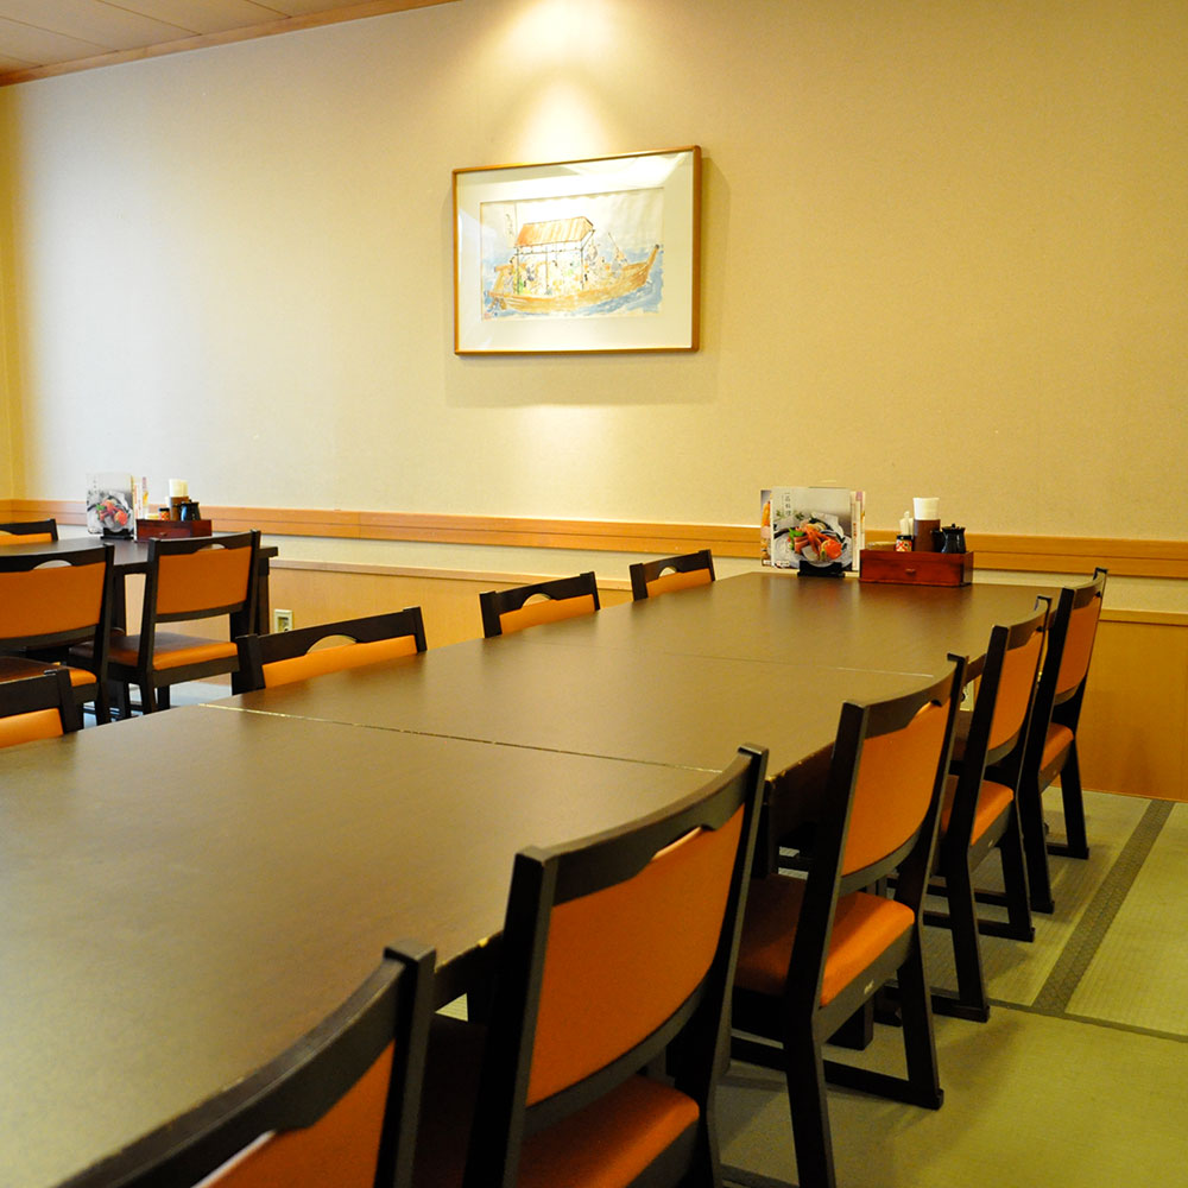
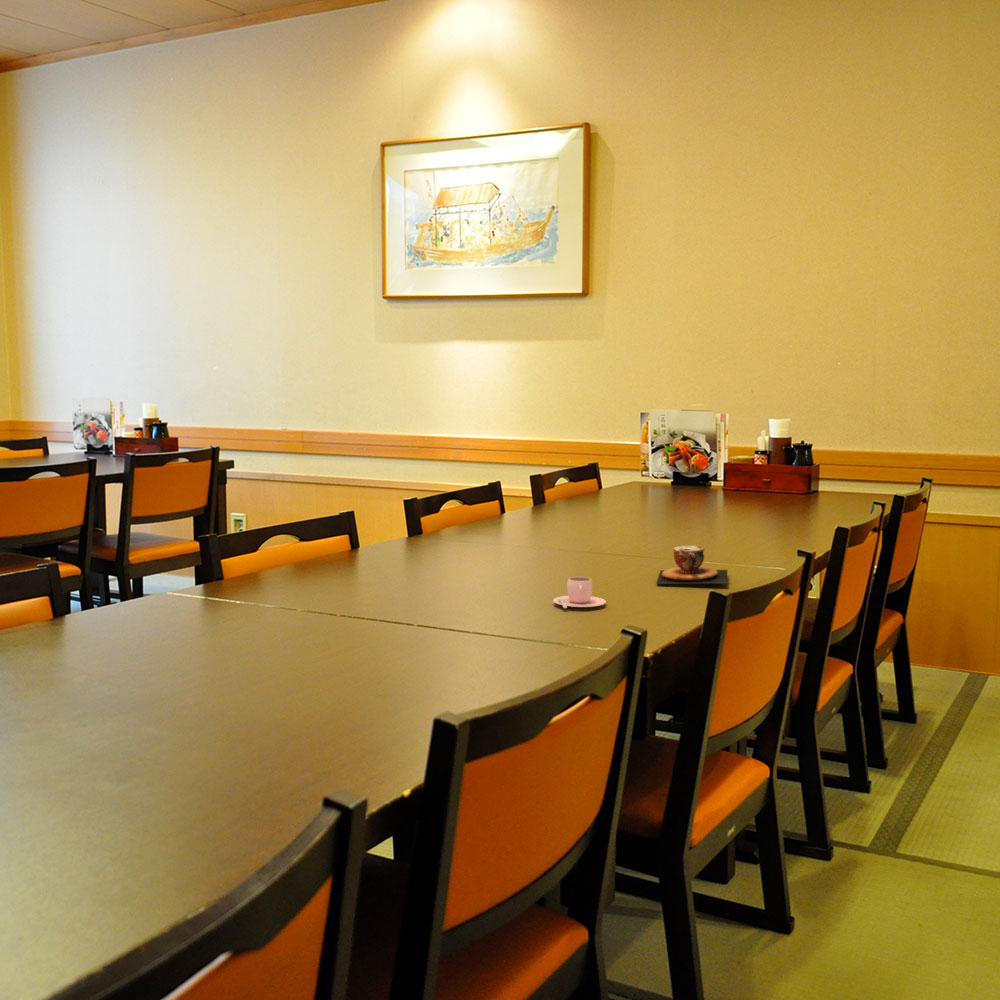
+ teacup (693, 563)
+ teacup (580, 577)
